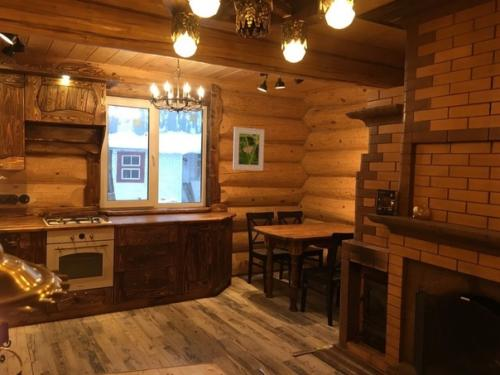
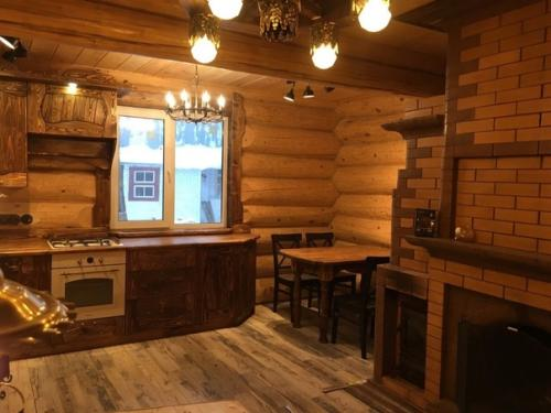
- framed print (248, 149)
